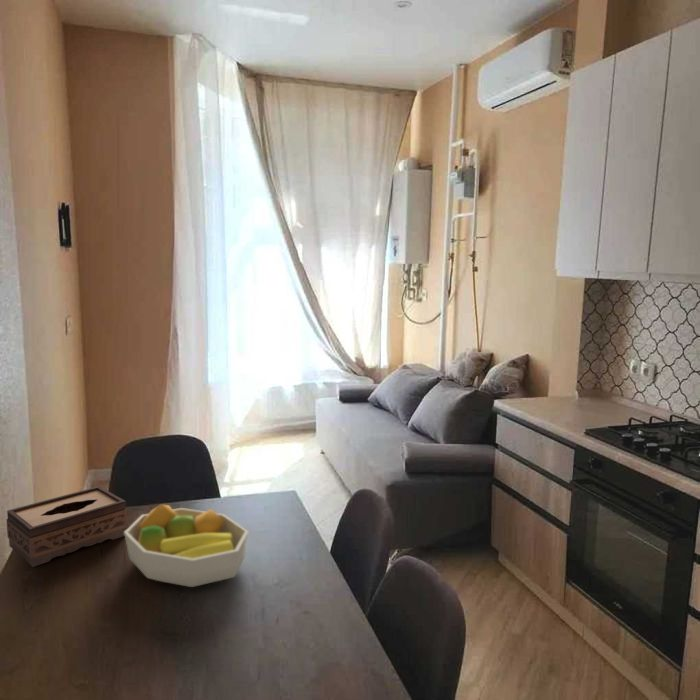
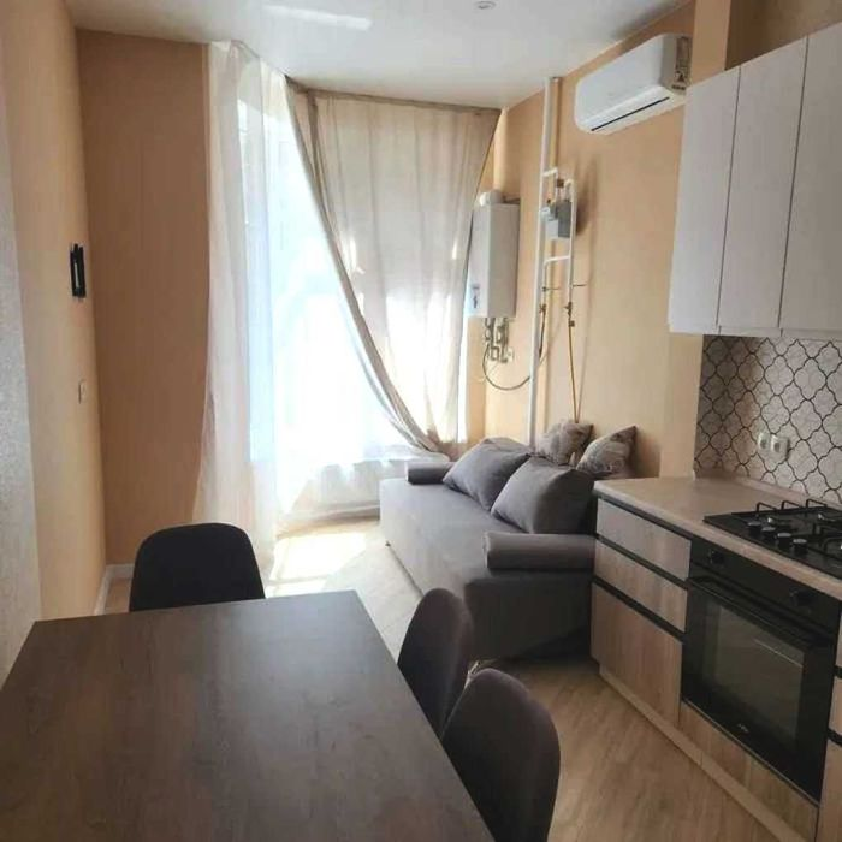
- tissue box (68, 523)
- fruit bowl (186, 541)
